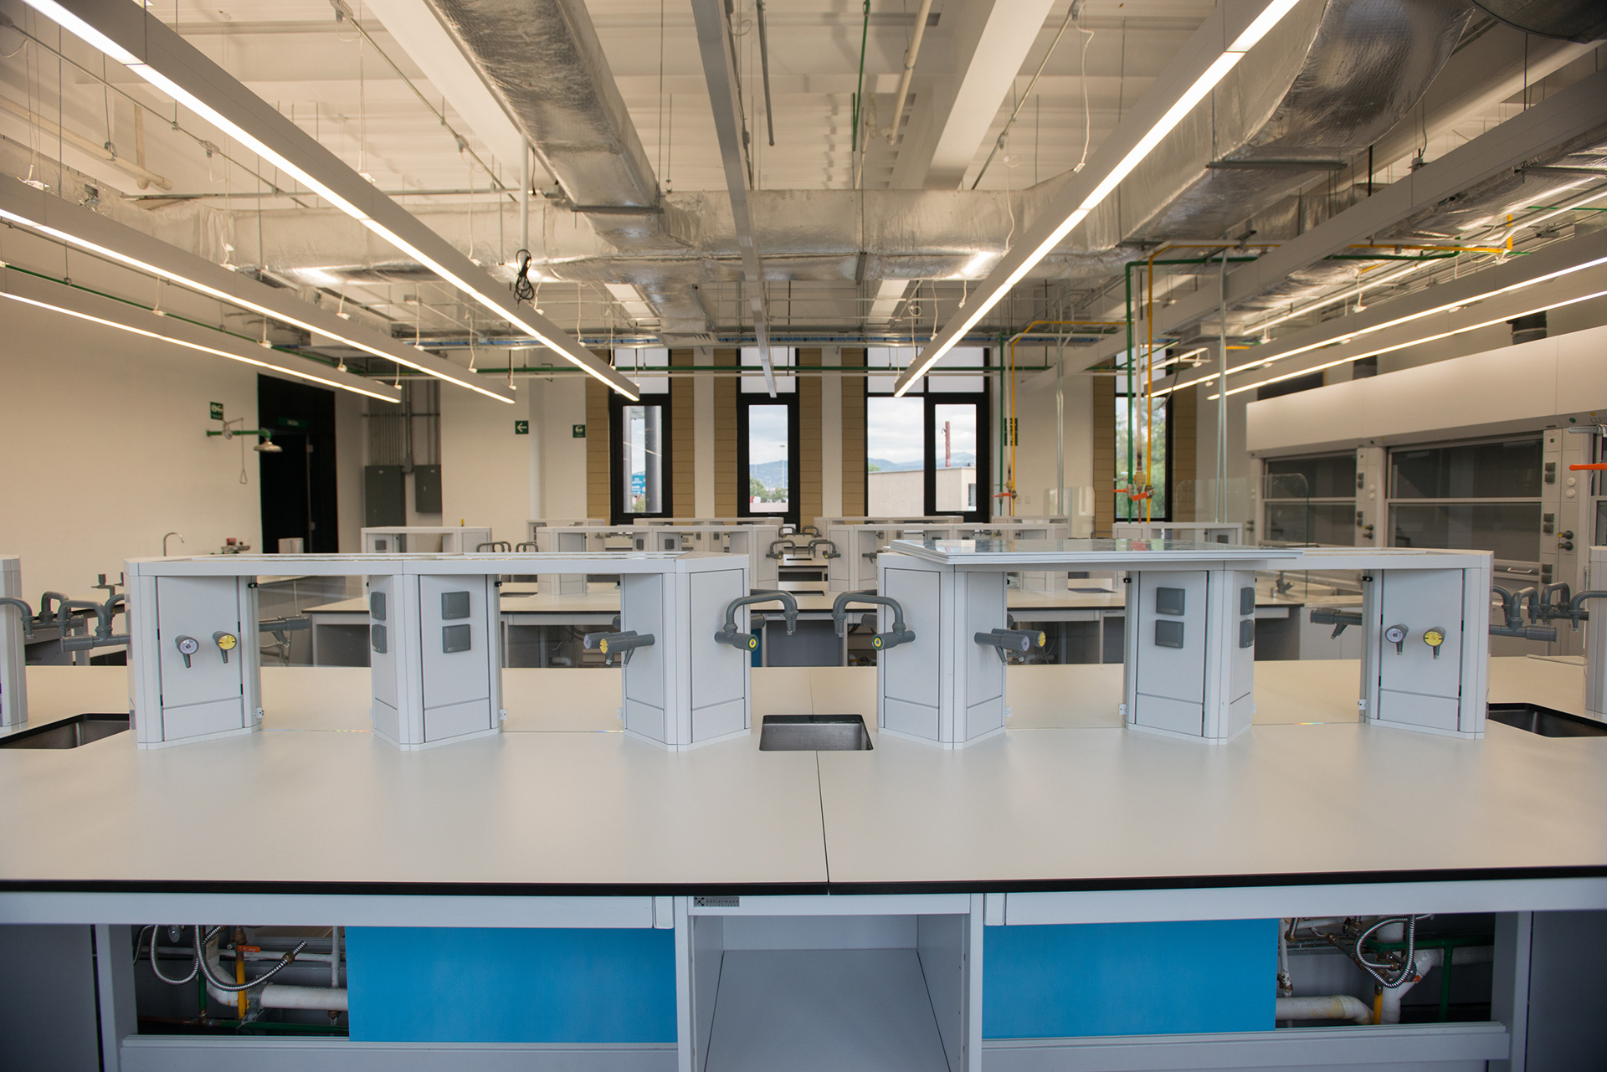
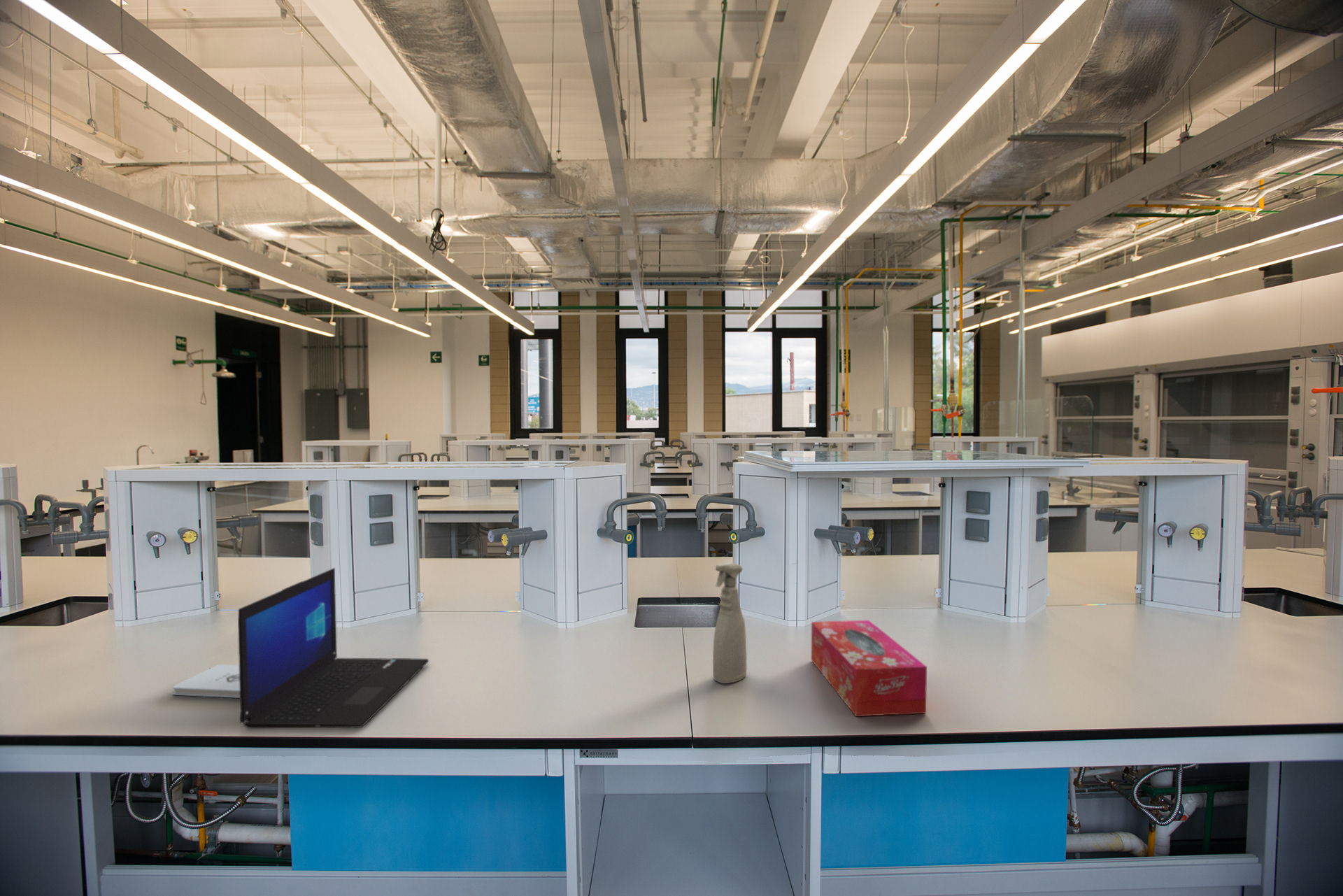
+ notepad (236, 681)
+ laptop (336, 639)
+ spray bottle (730, 620)
+ tissue box (862, 662)
